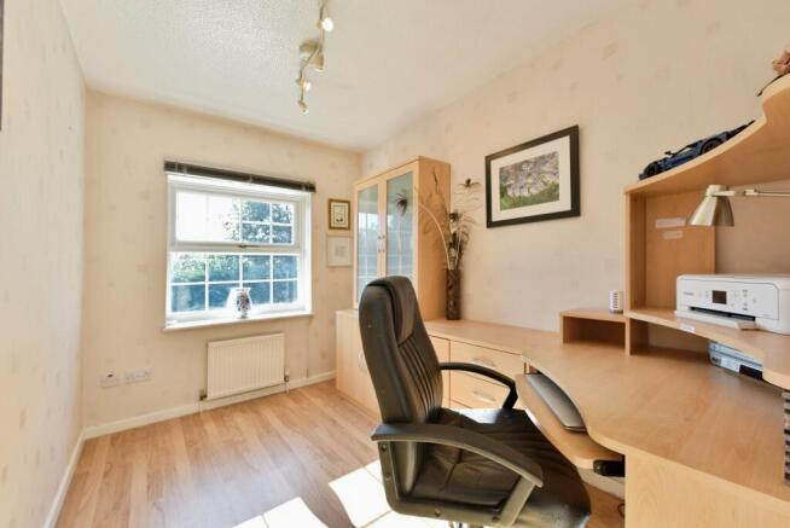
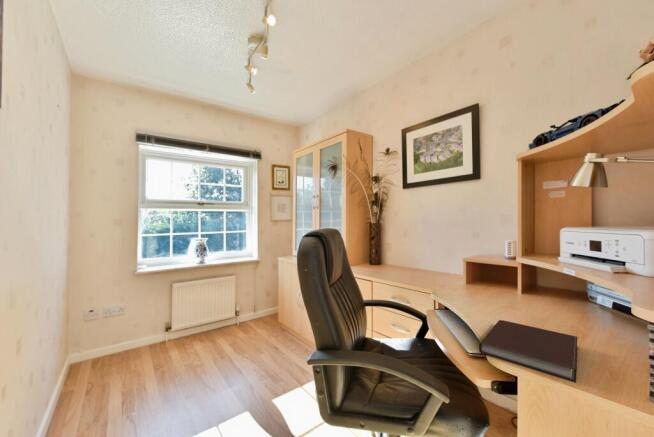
+ notebook (529, 344)
